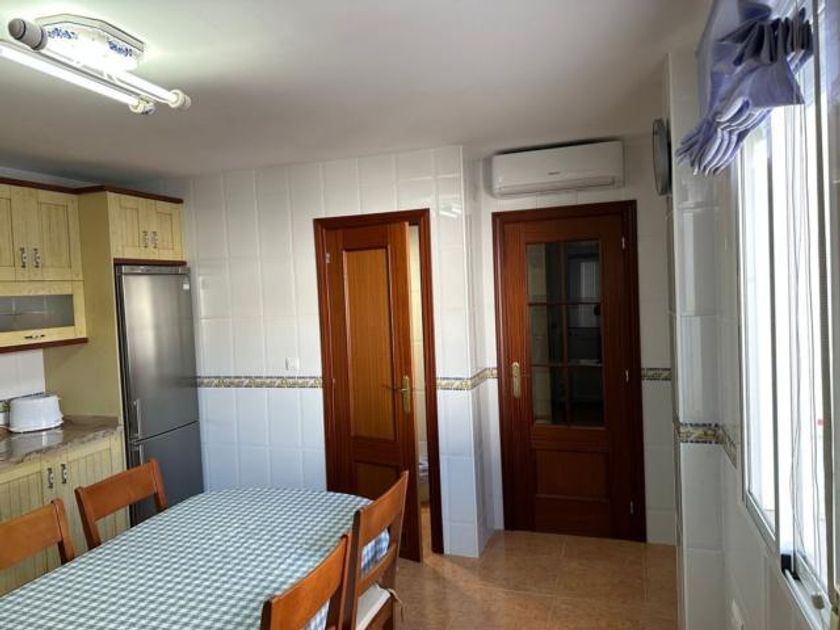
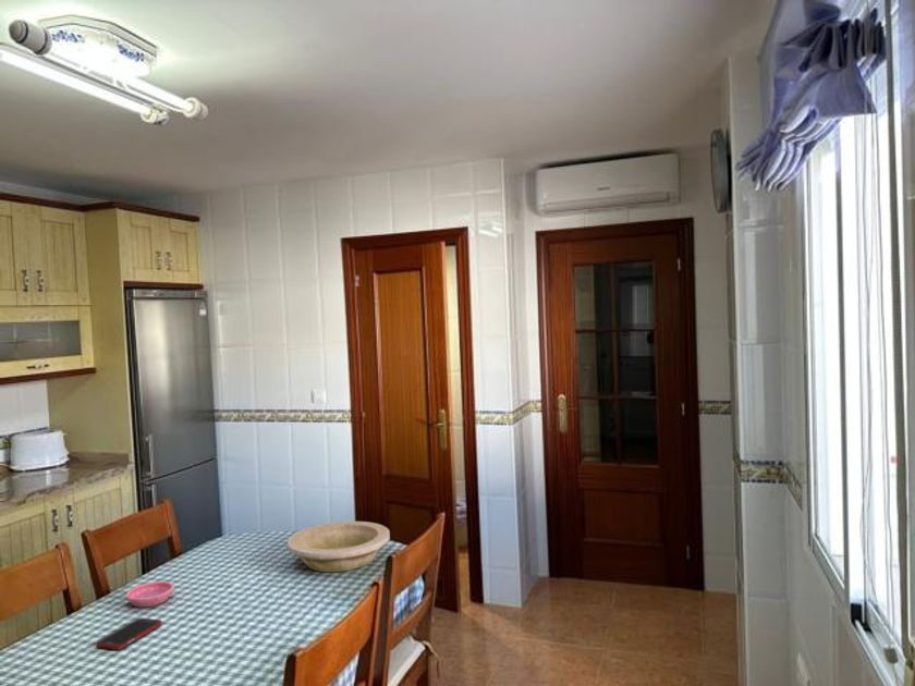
+ cell phone (130, 633)
+ saucer (150, 595)
+ bowl (340, 548)
